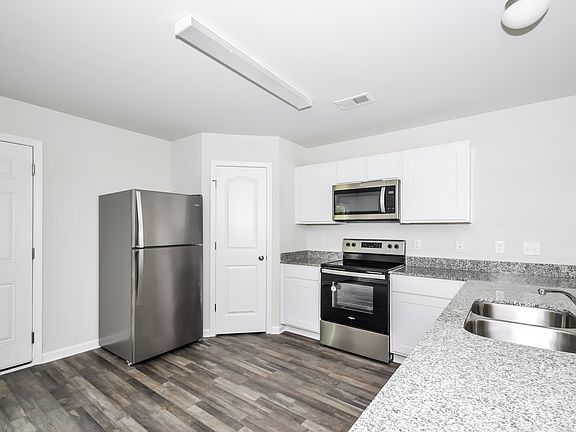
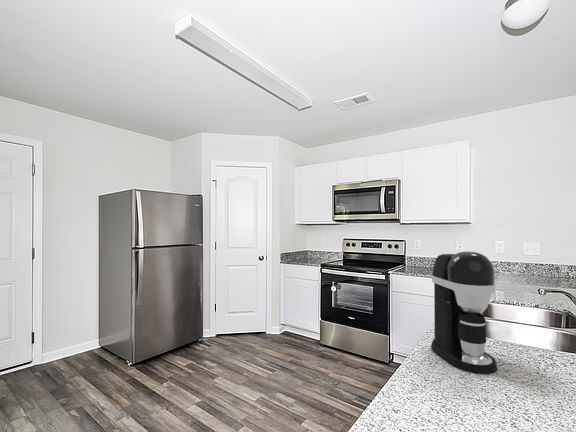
+ coffee maker (461, 303)
